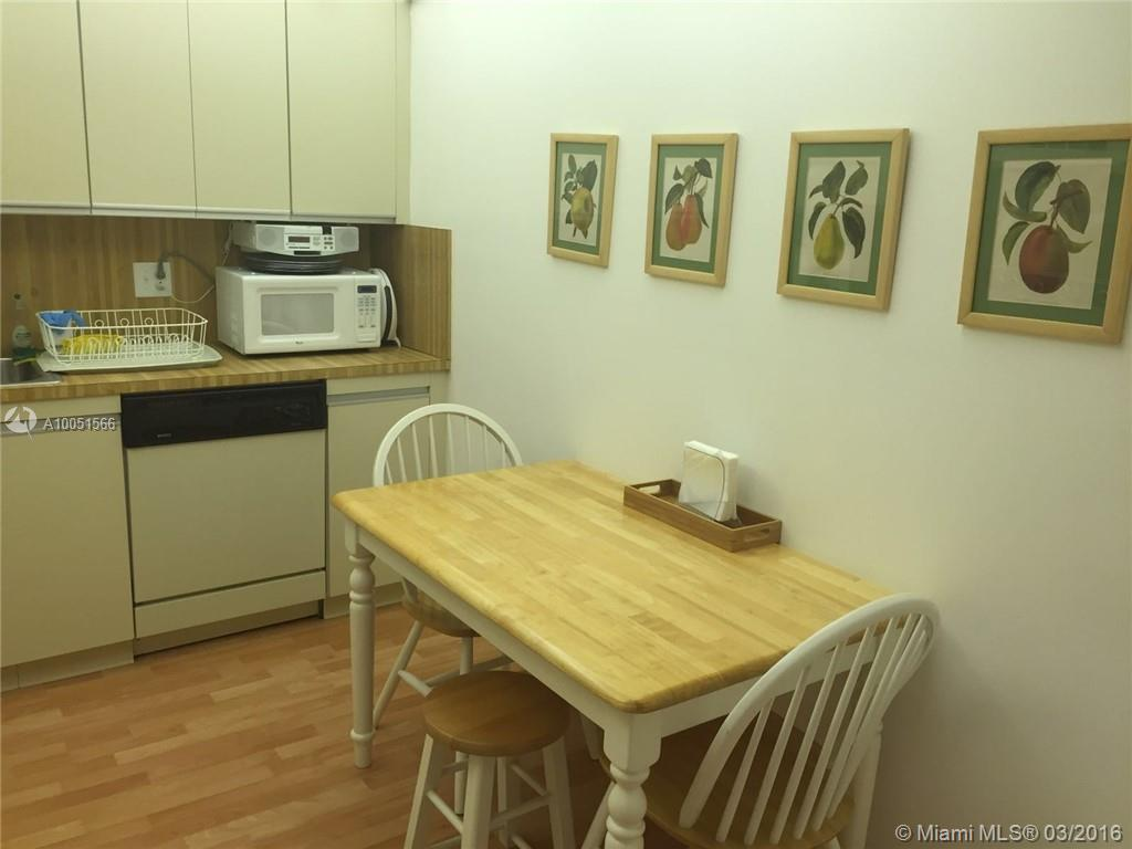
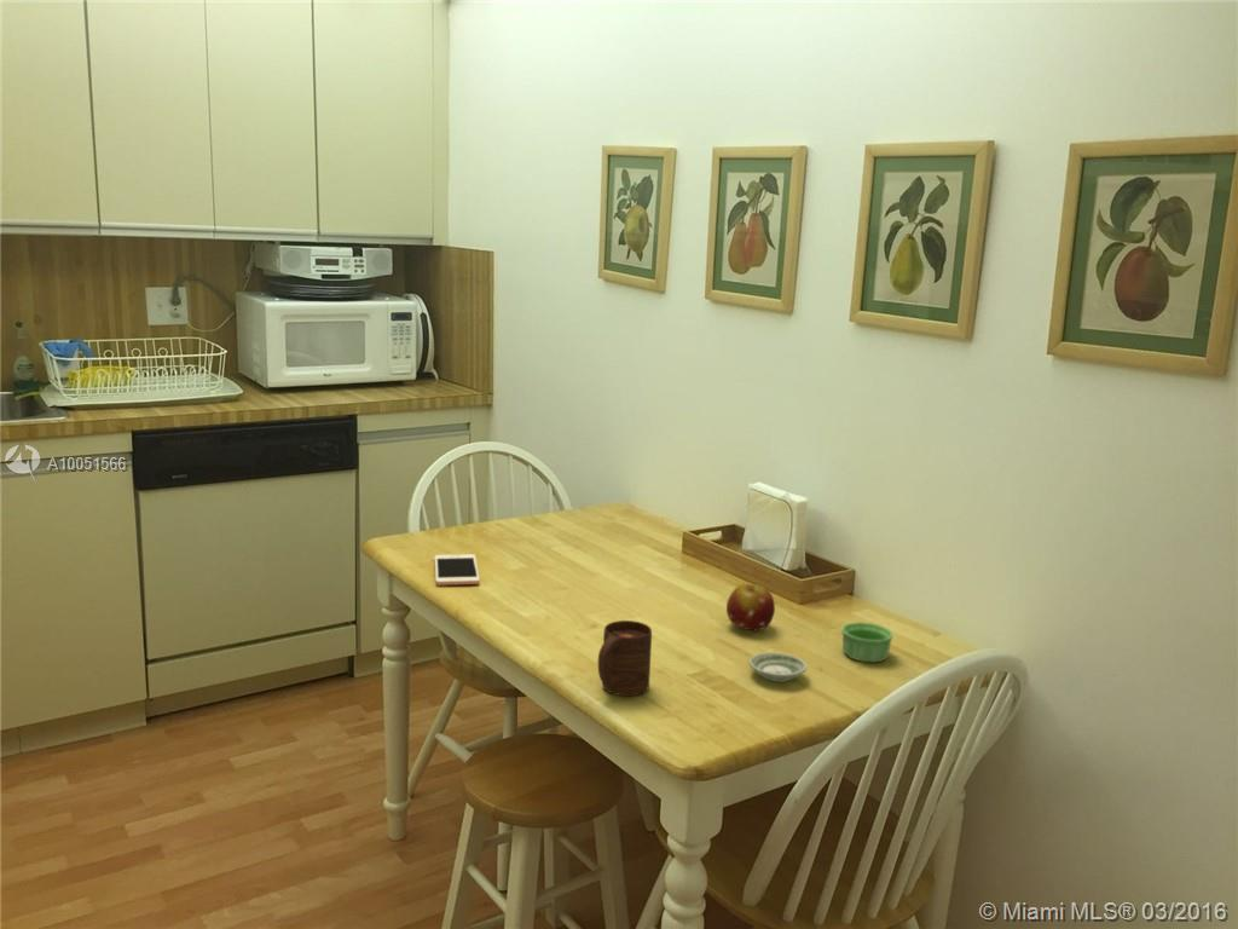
+ fruit (750, 607)
+ cell phone (456, 569)
+ ramekin (866, 642)
+ saucer (777, 669)
+ cup (624, 660)
